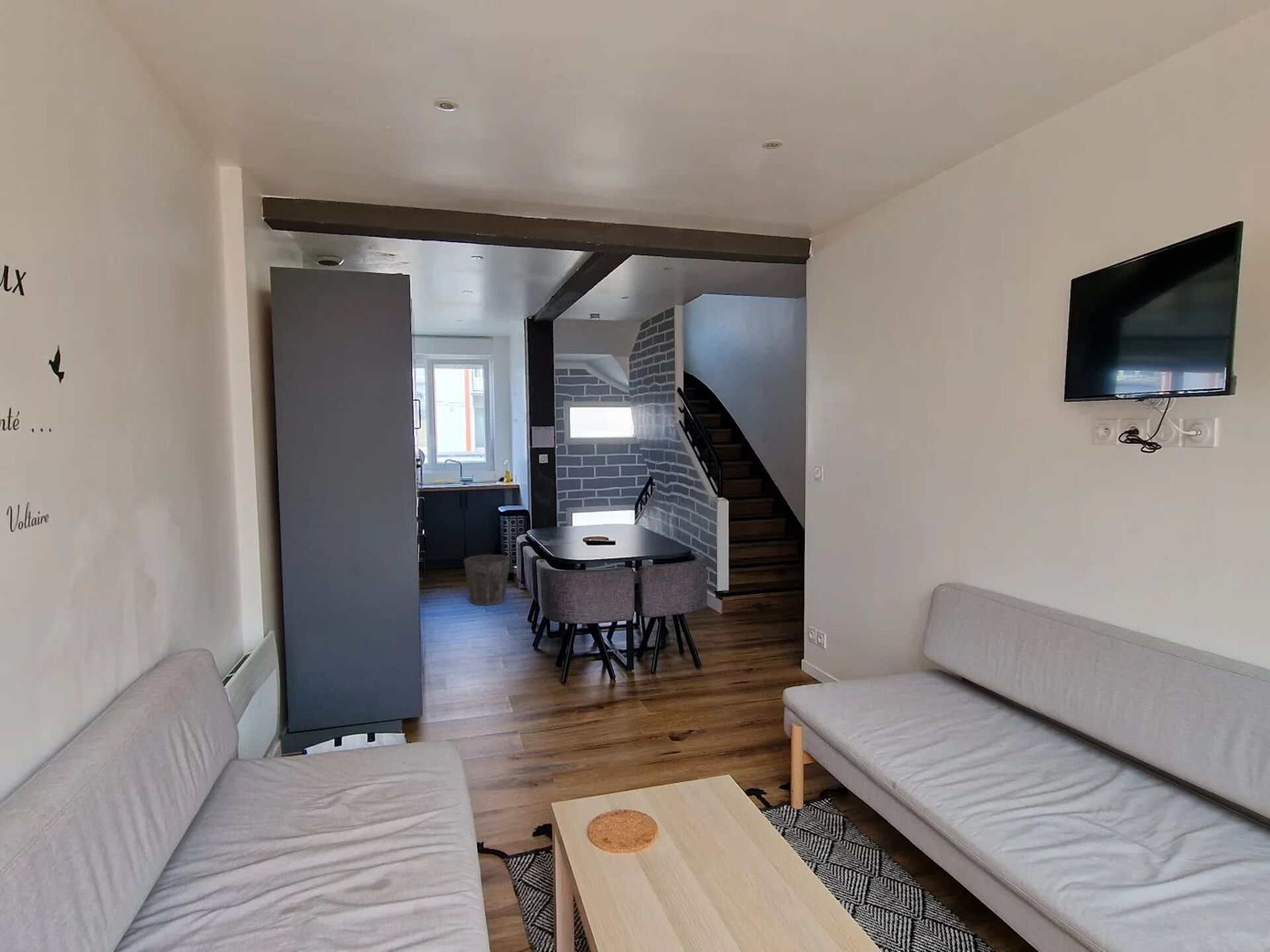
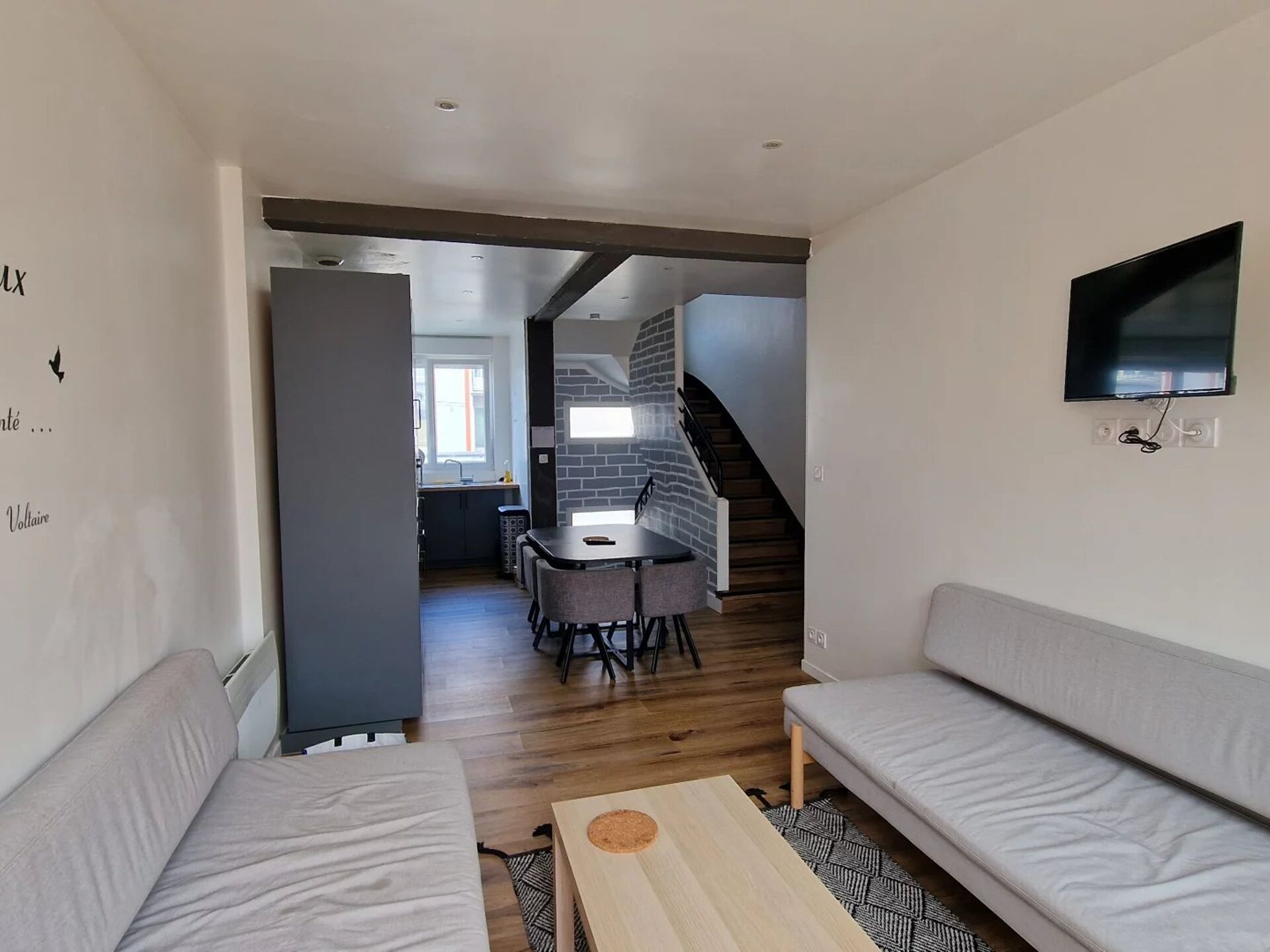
- waste bin (487, 580)
